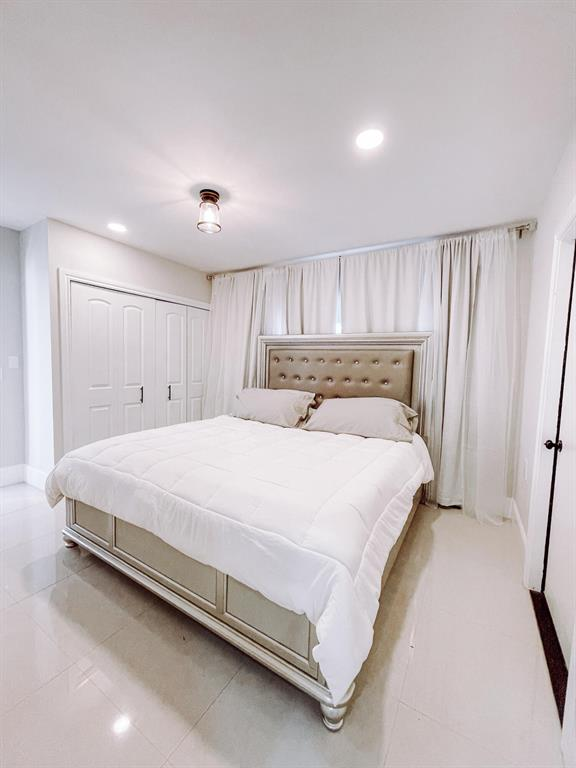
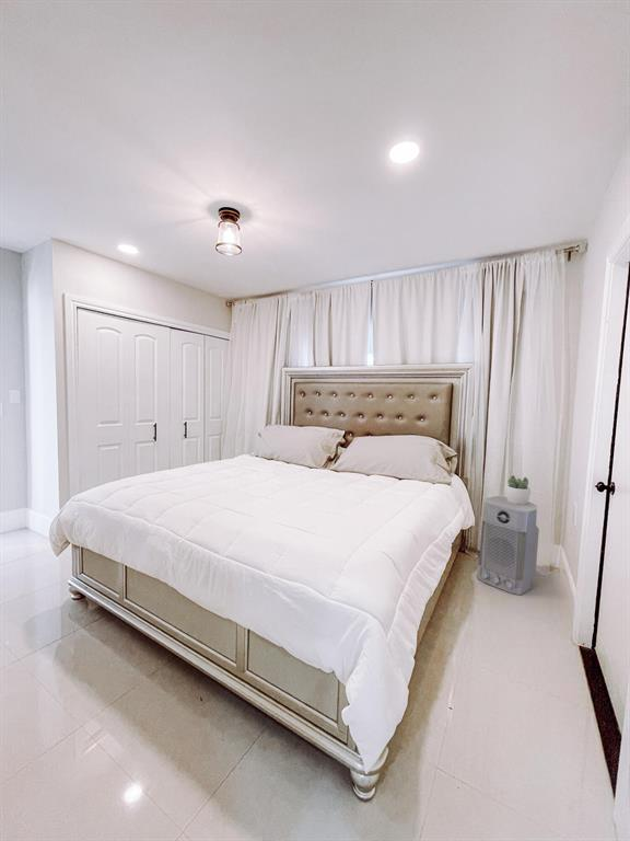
+ succulent plant (517, 488)
+ air purifier (508, 541)
